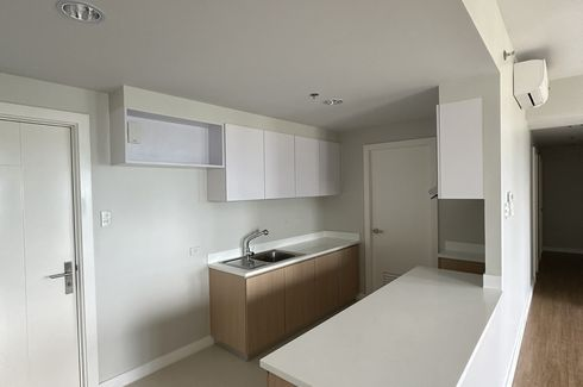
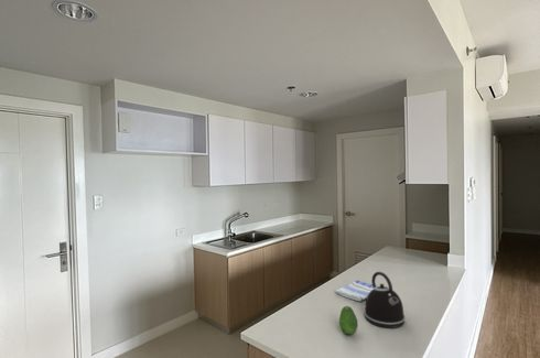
+ fruit (348, 319)
+ dish towel (358, 290)
+ kettle (384, 295)
